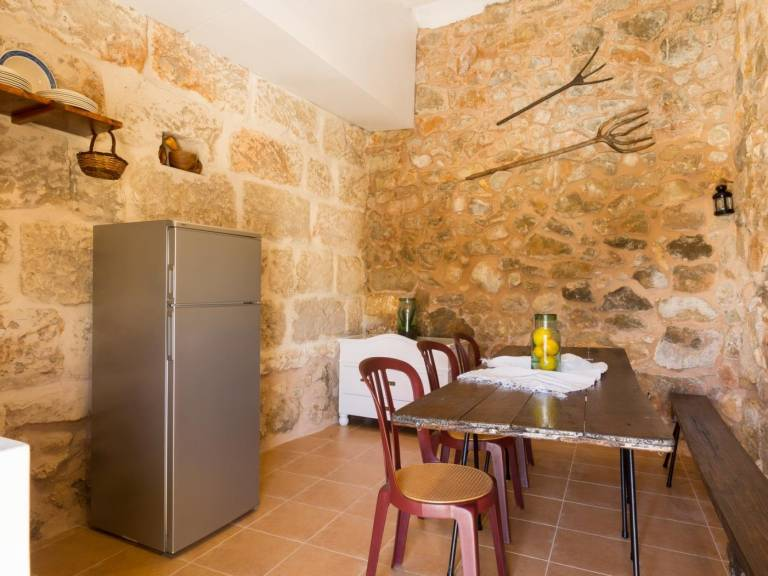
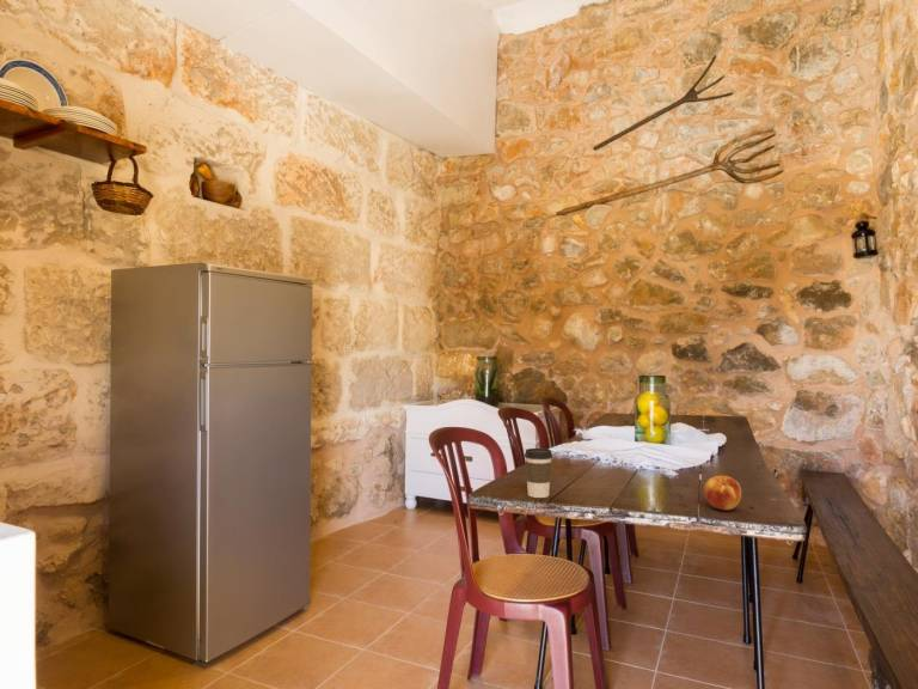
+ coffee cup (538, 472)
+ fruit (722, 492)
